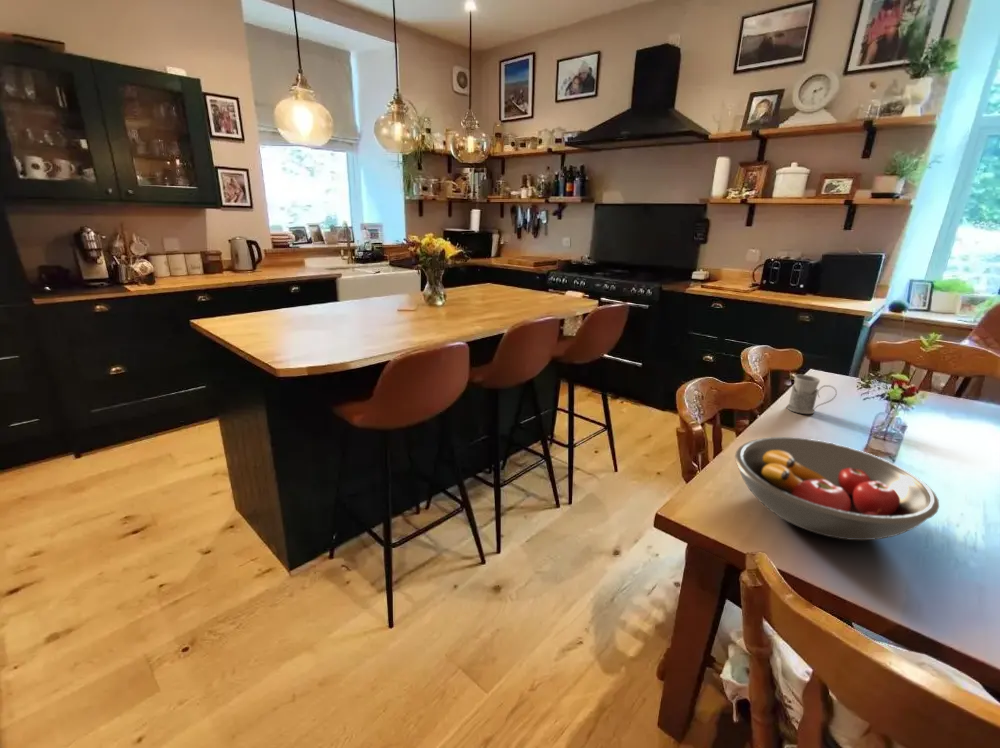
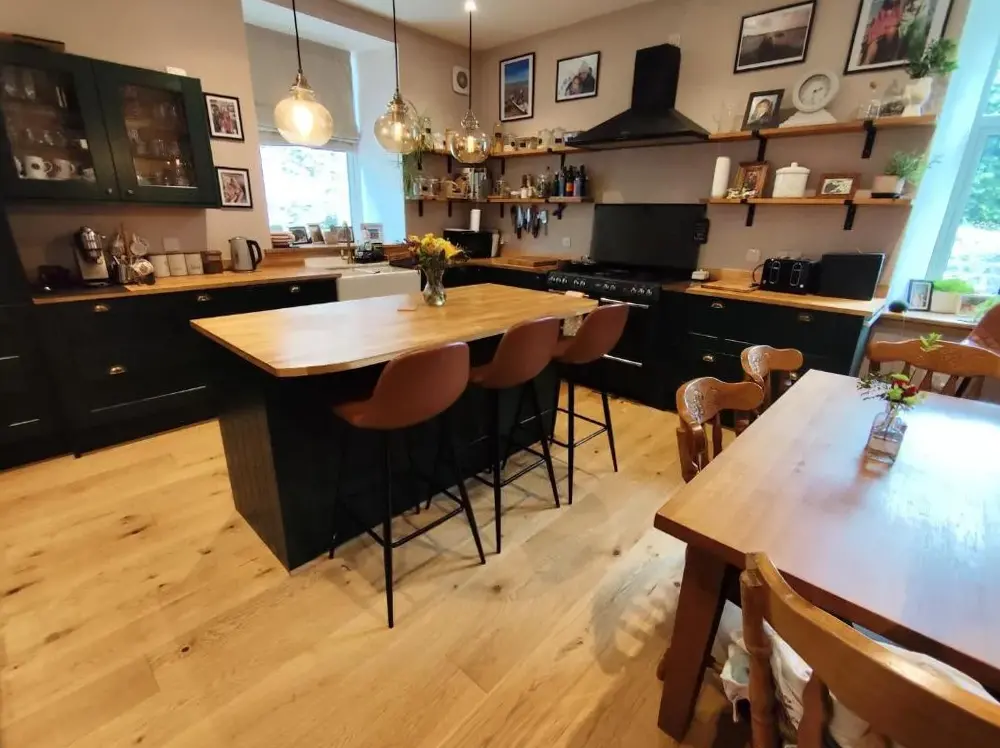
- fruit bowl (824, 487)
- mug (812, 395)
